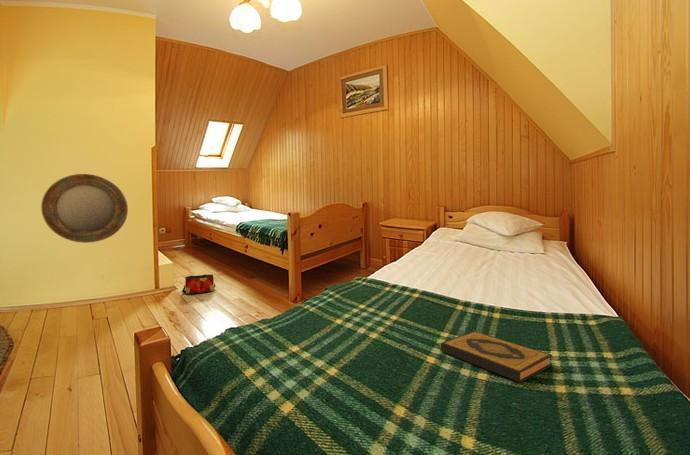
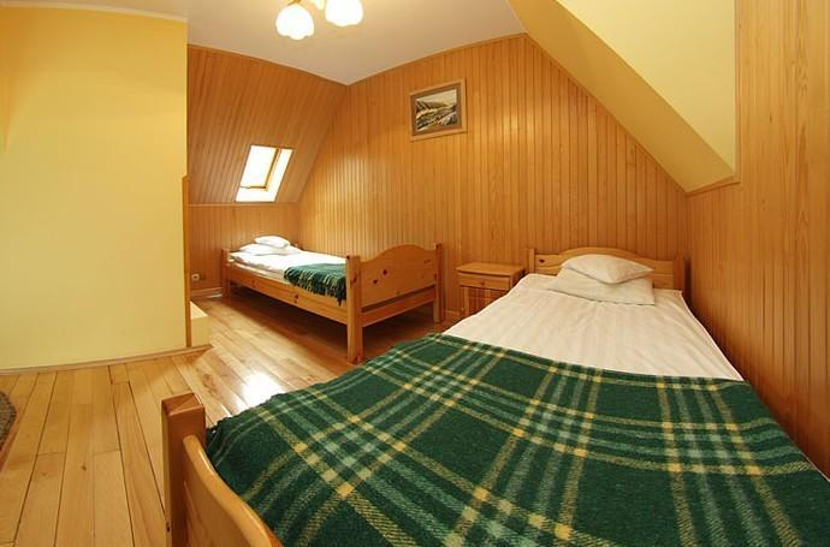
- hardback book (493, 353)
- home mirror (86, 208)
- bag (198, 283)
